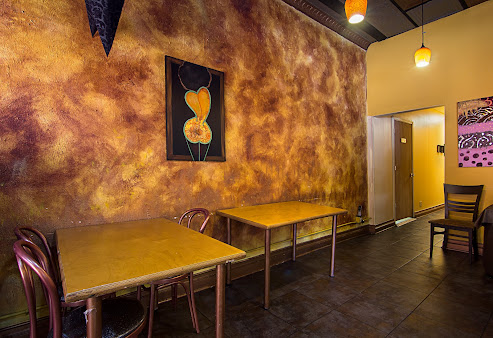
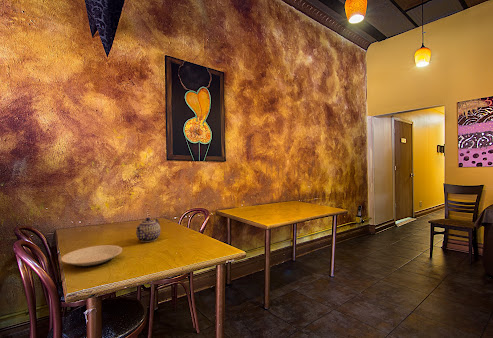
+ teapot (148, 228)
+ plate (93, 257)
